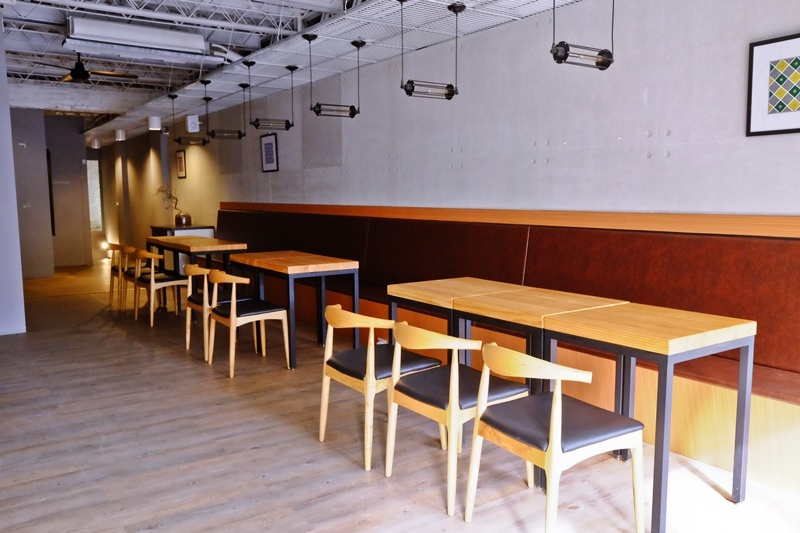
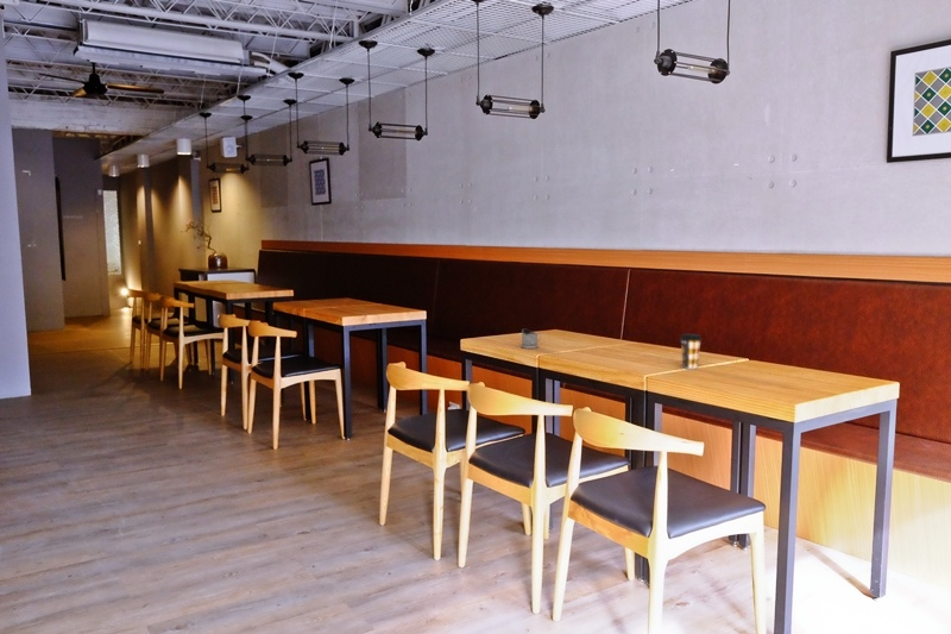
+ coffee cup (689, 351)
+ tea glass holder (531, 338)
